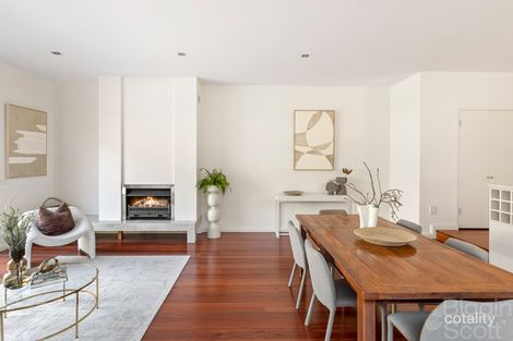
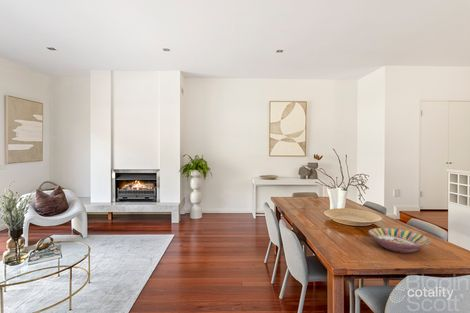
+ serving bowl (397, 241)
